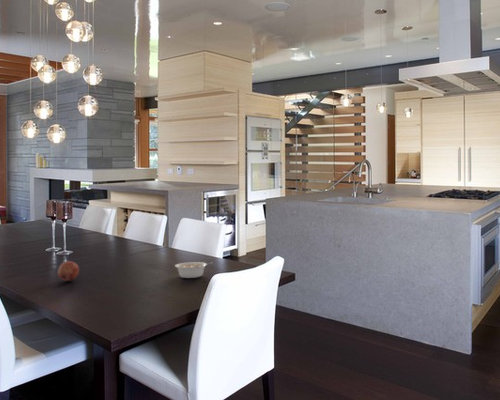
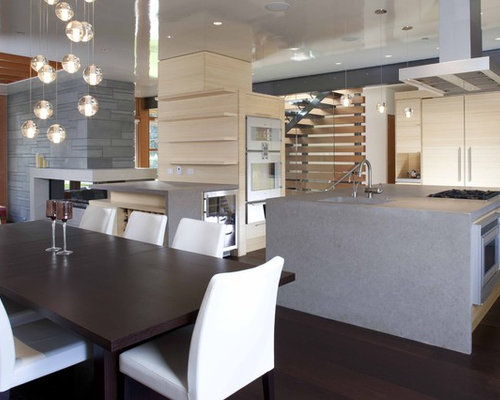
- legume (192, 269)
- fruit (68, 271)
